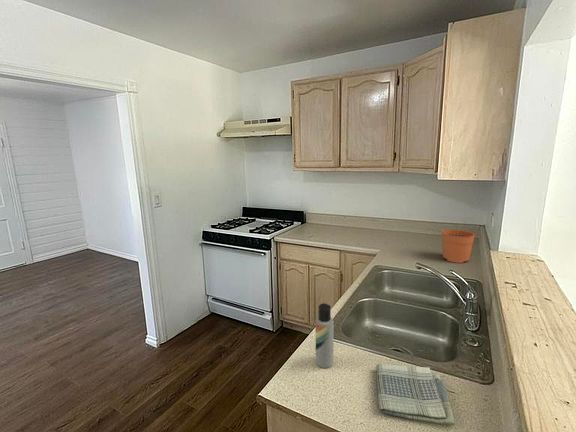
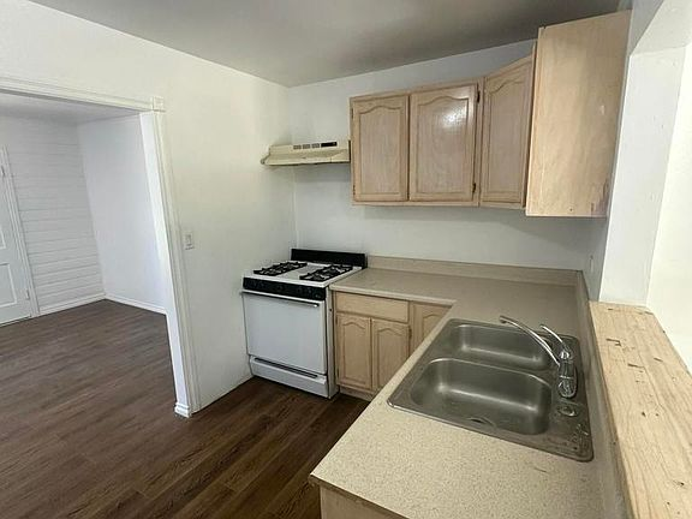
- lotion bottle (324, 334)
- dish towel (411, 389)
- plant pot (457, 239)
